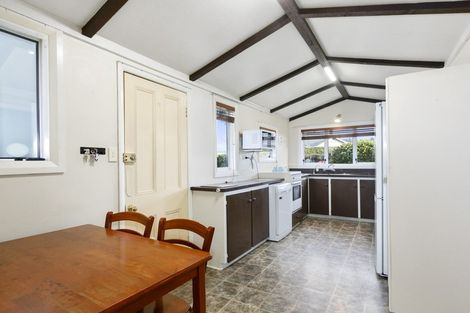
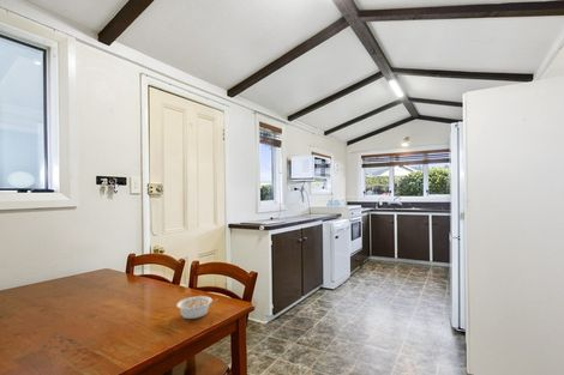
+ legume (196, 306)
